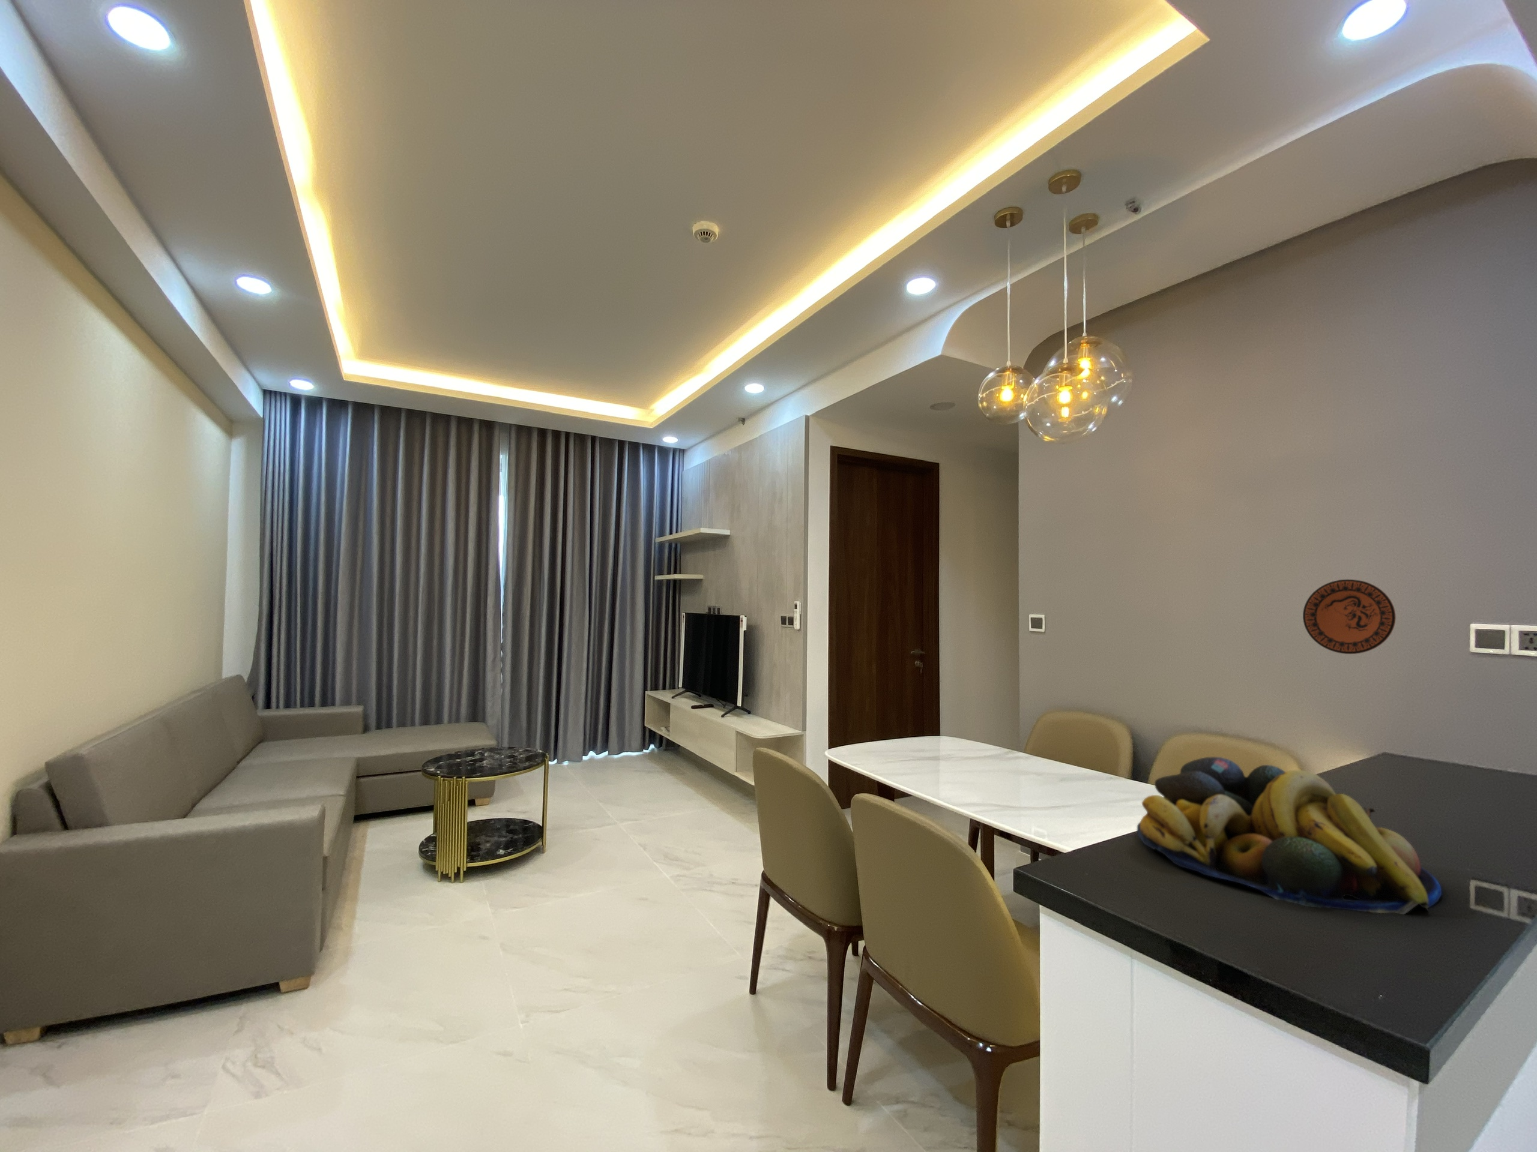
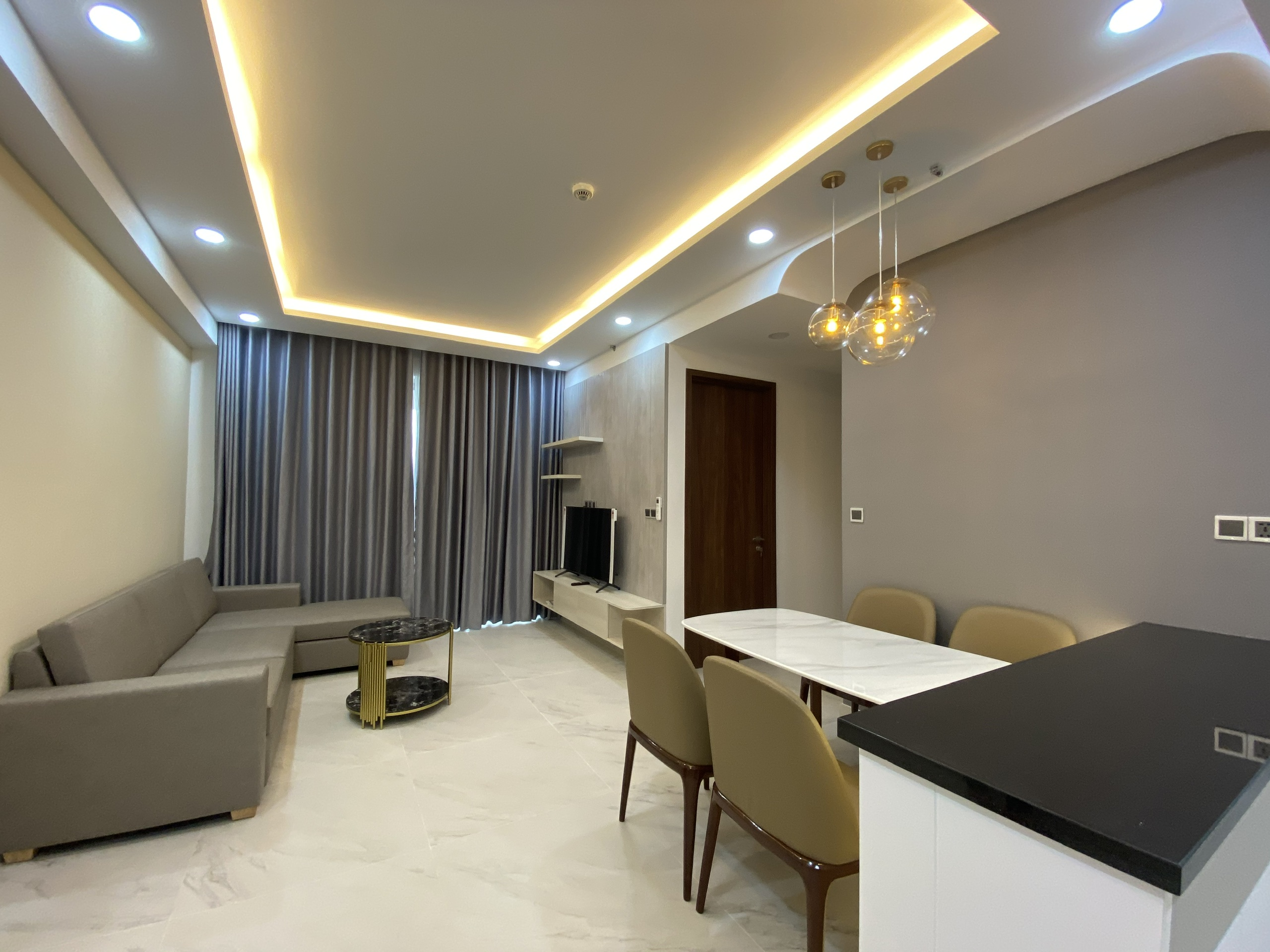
- fruit bowl (1273, 813)
- decorative plate (1347, 616)
